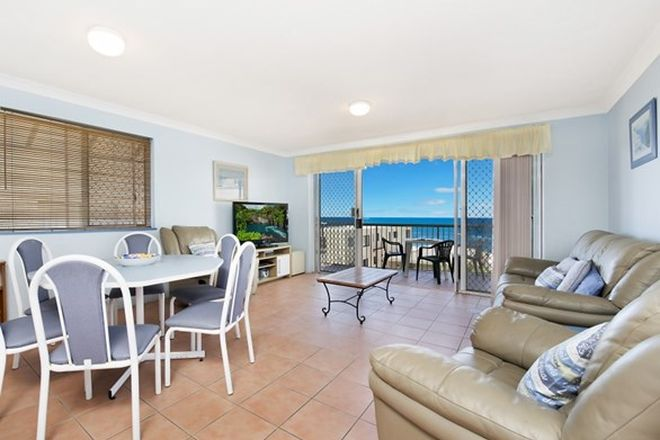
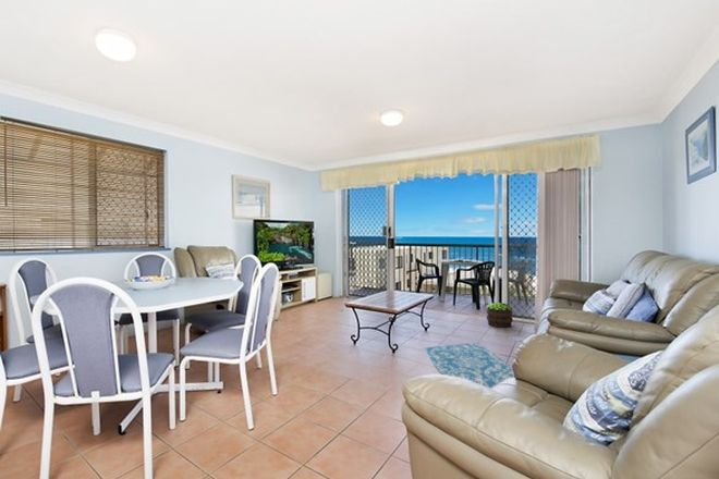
+ potted plant (499, 314)
+ rug (468, 363)
